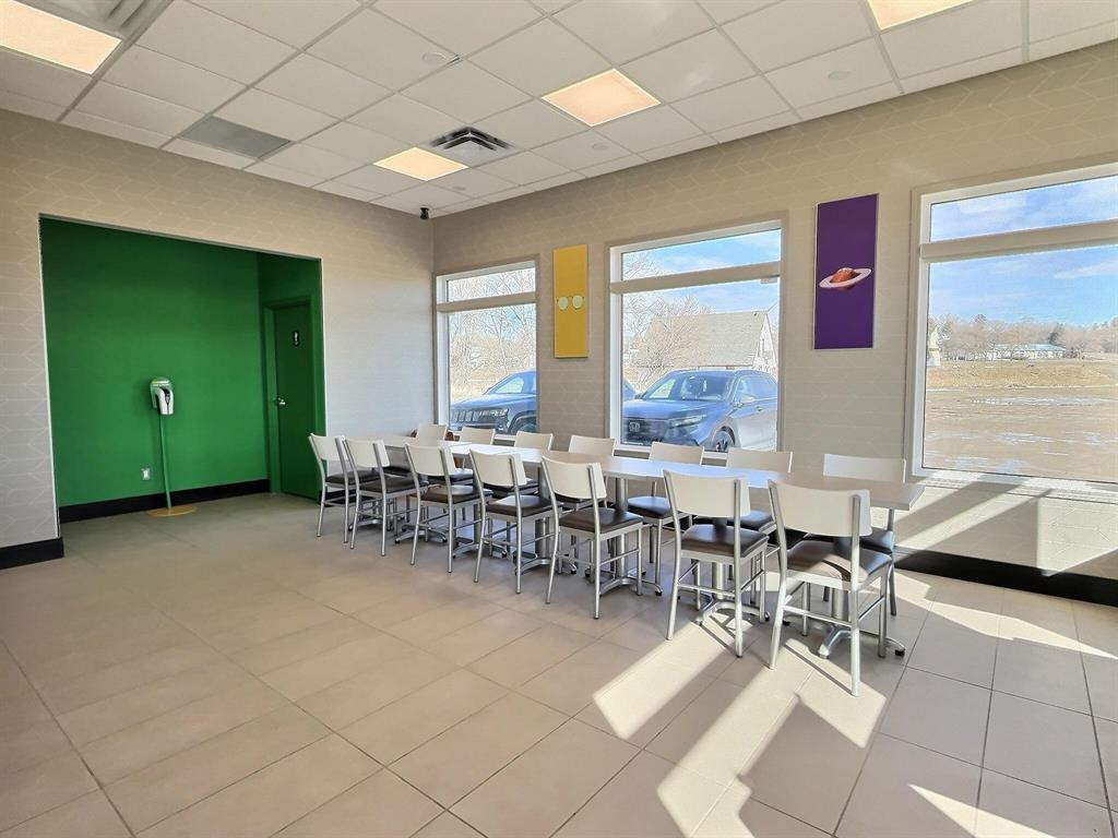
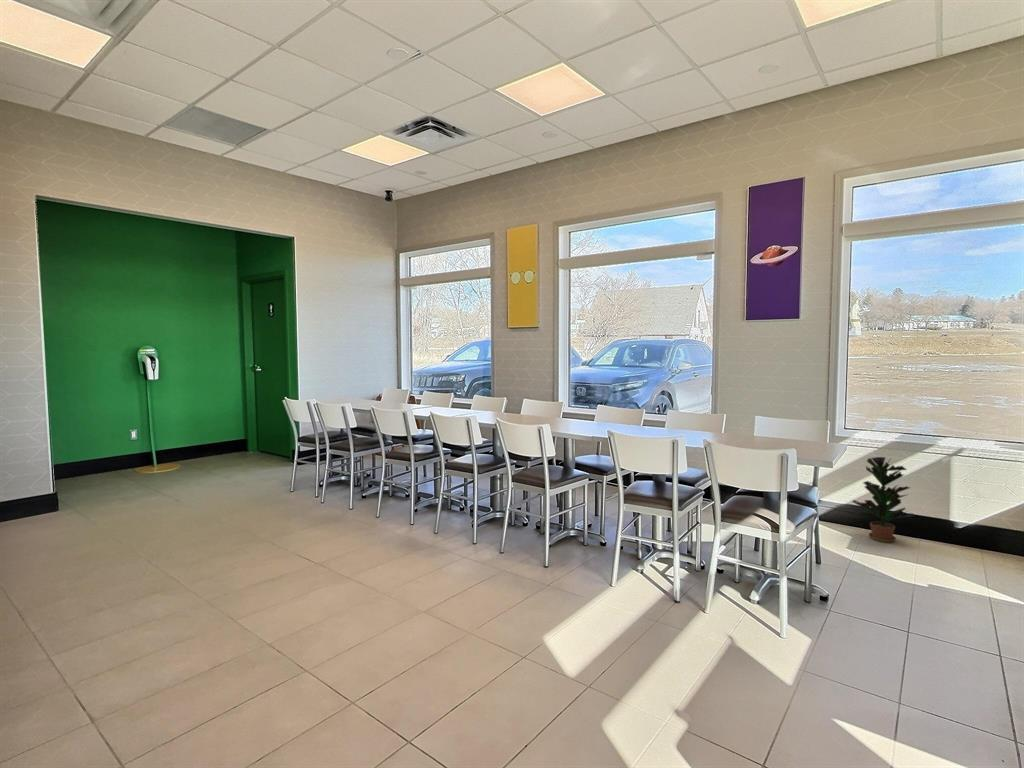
+ potted plant (883, 497)
